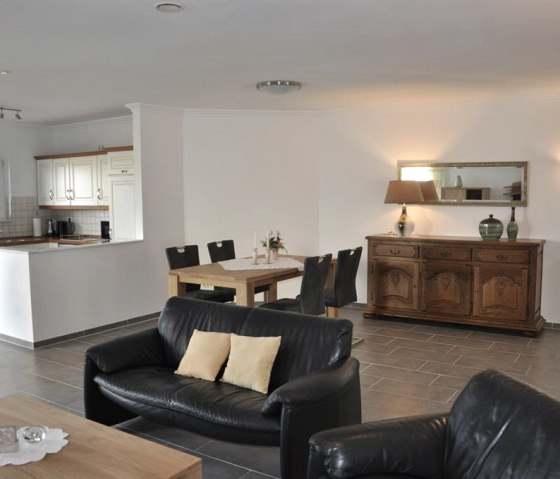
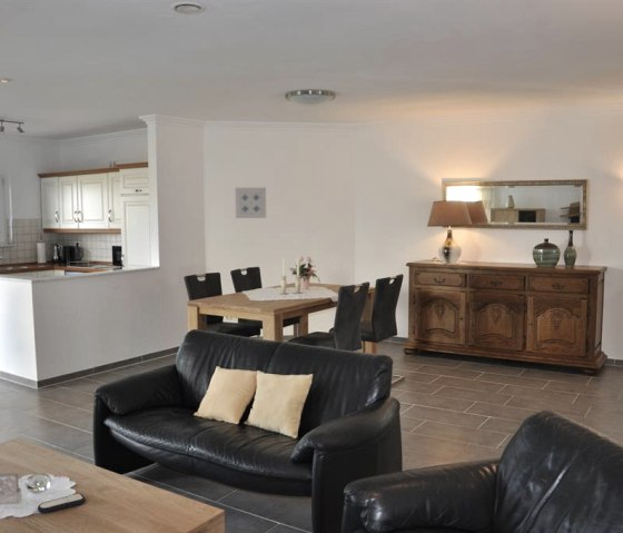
+ remote control (61, 503)
+ wall art (250, 203)
